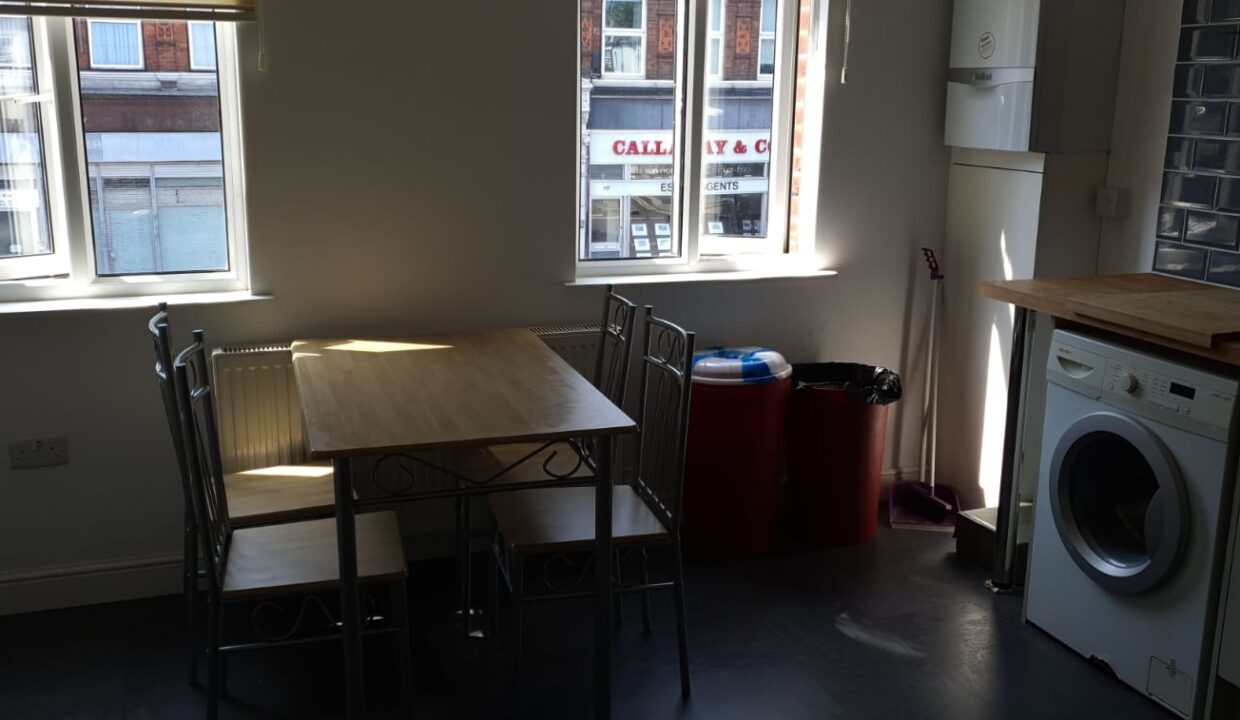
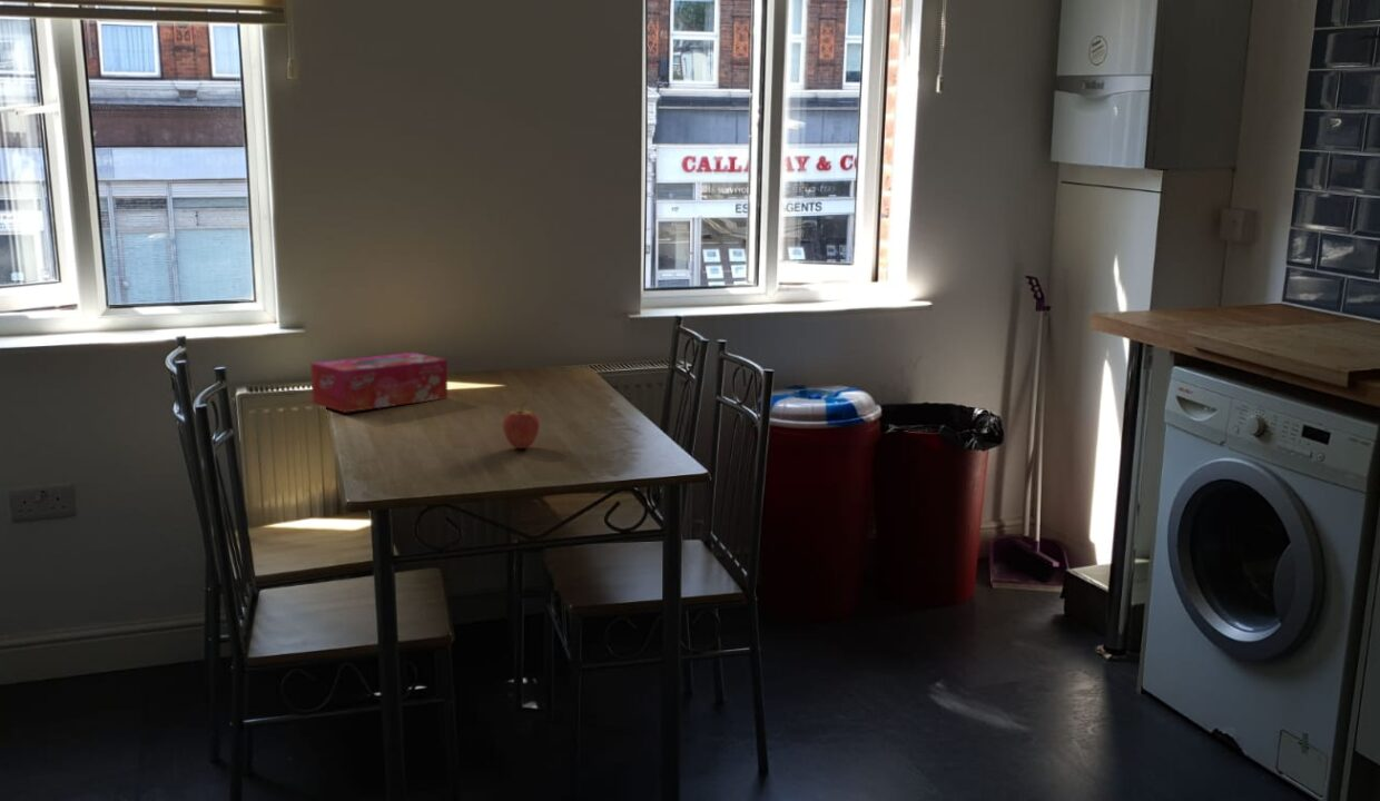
+ tissue box (379, 380)
+ fruit (521, 424)
